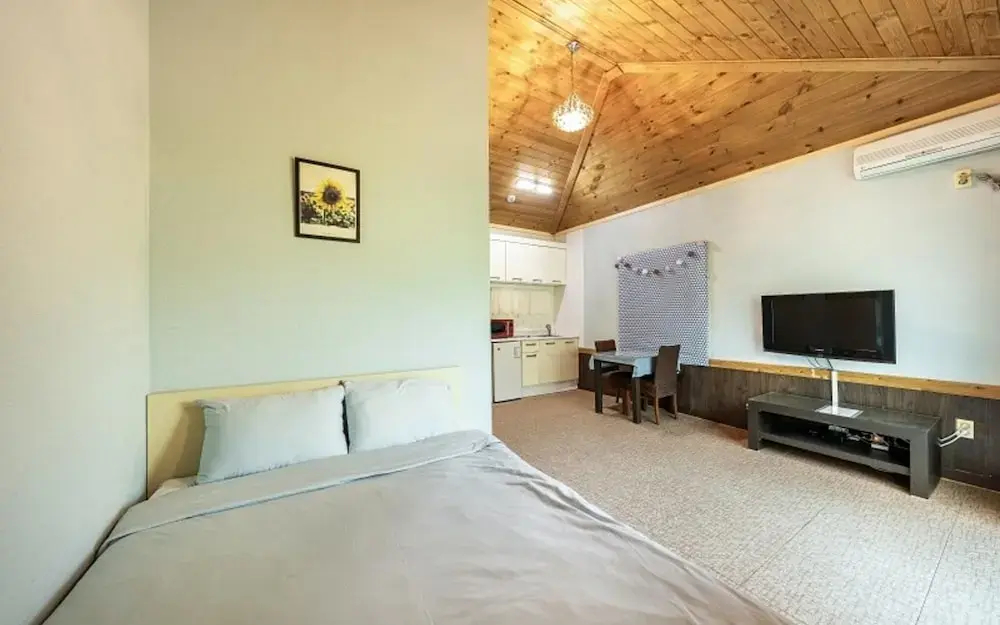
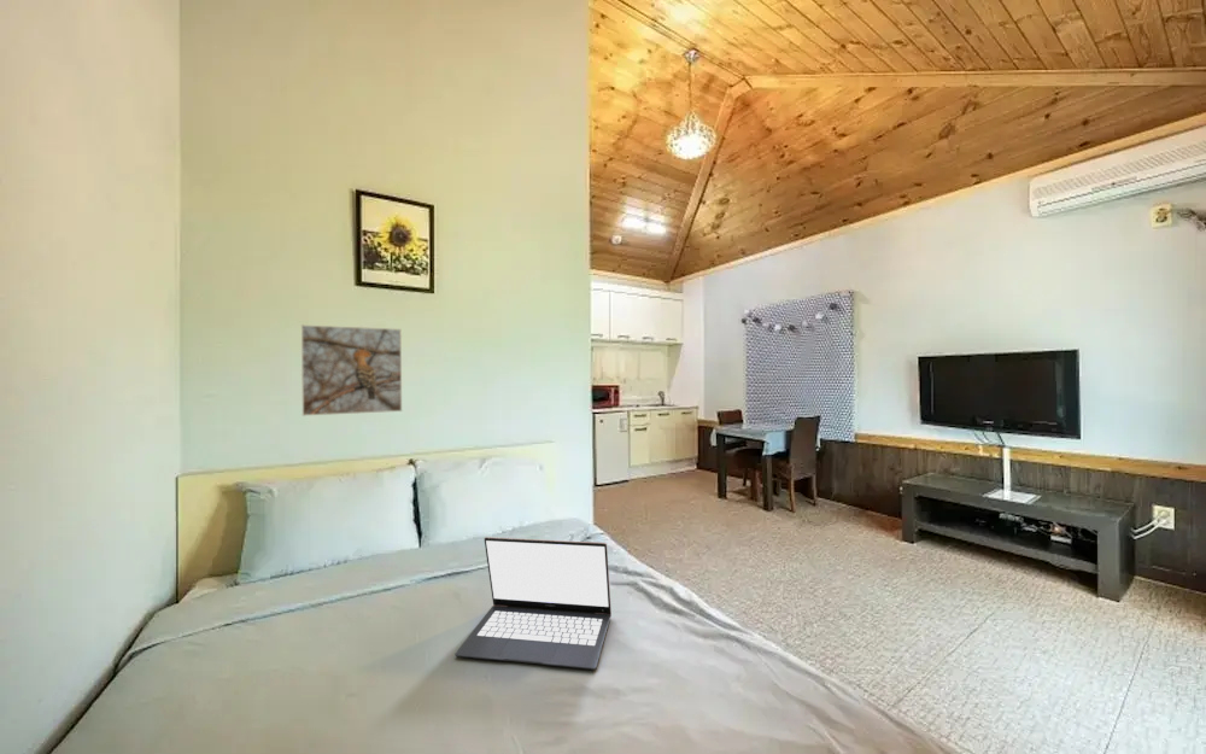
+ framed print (353, 369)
+ laptop (537, 591)
